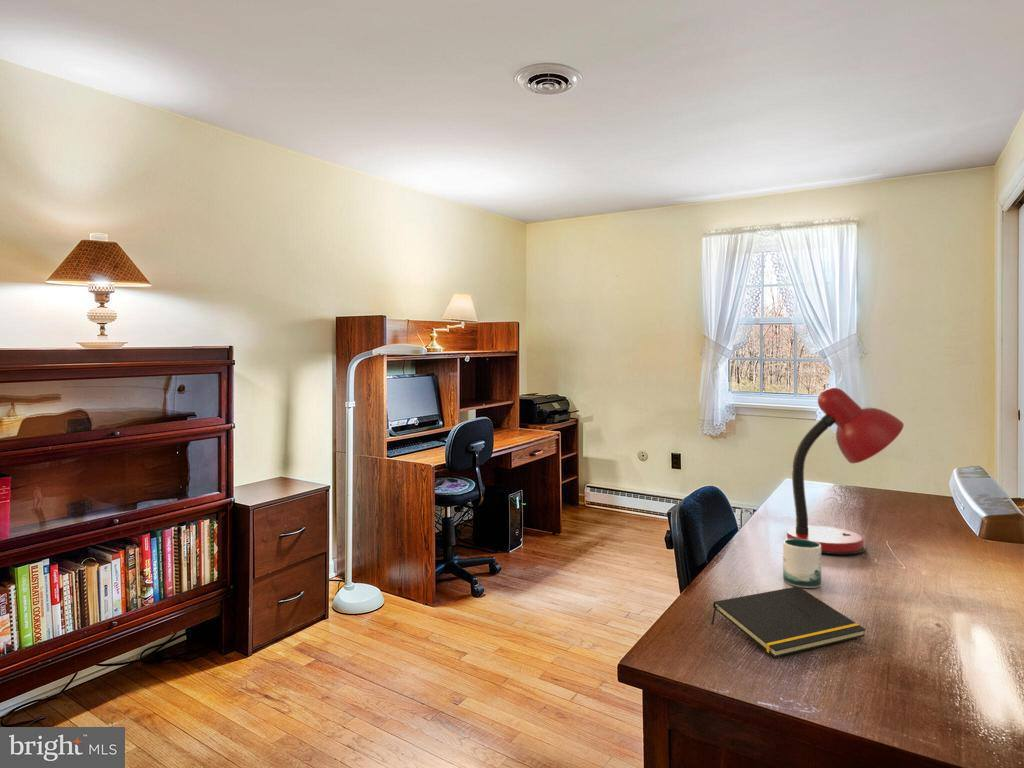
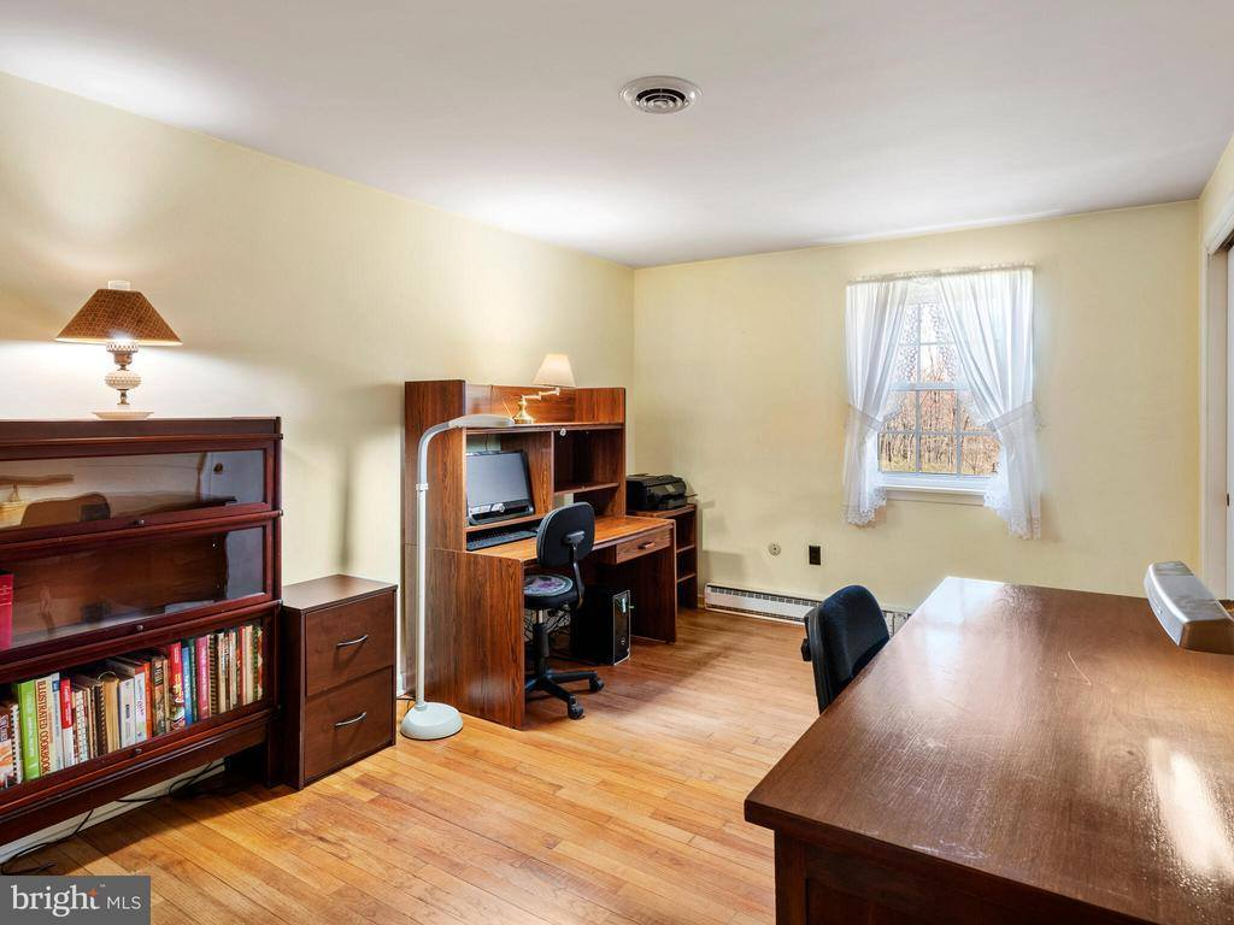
- mug (802, 560)
- desk lamp (847, 460)
- notepad (787, 618)
